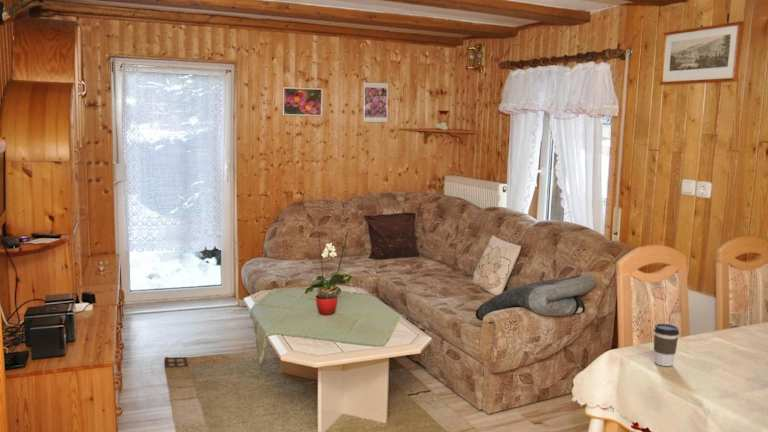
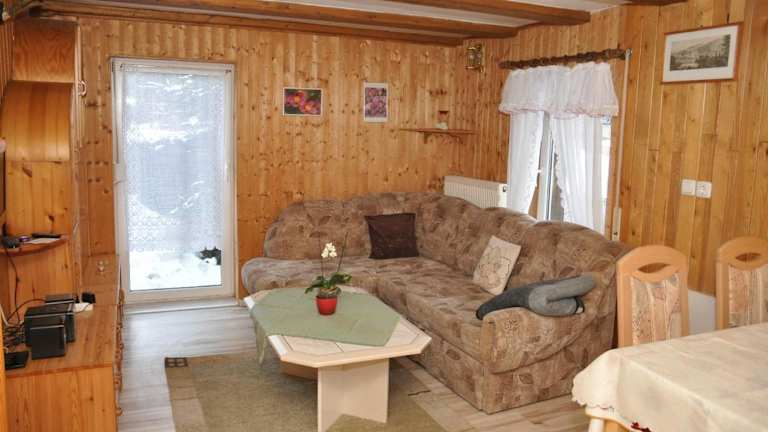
- coffee cup (665, 345)
